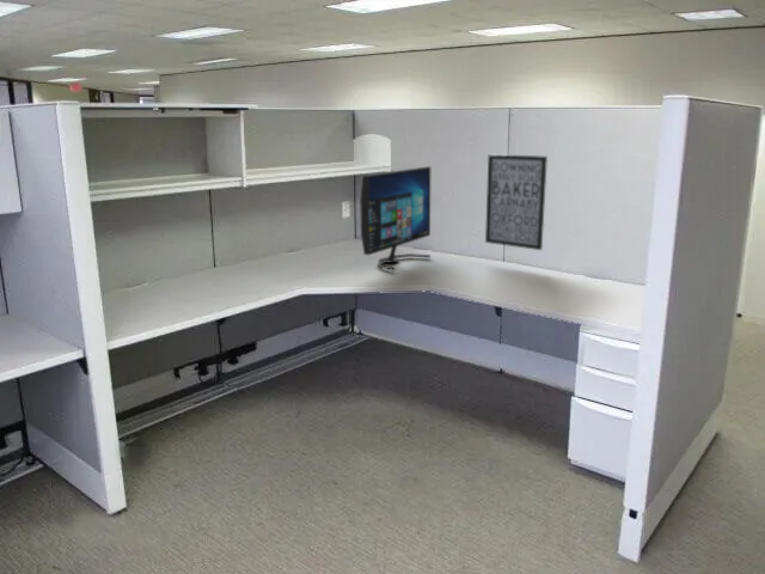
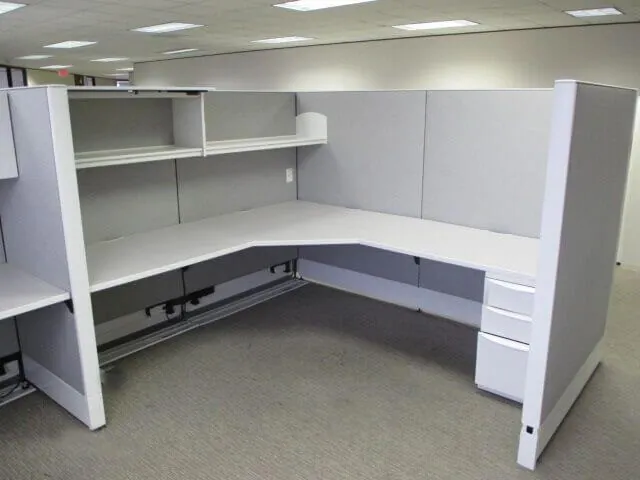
- wall art (514, 201)
- computer monitor (397, 218)
